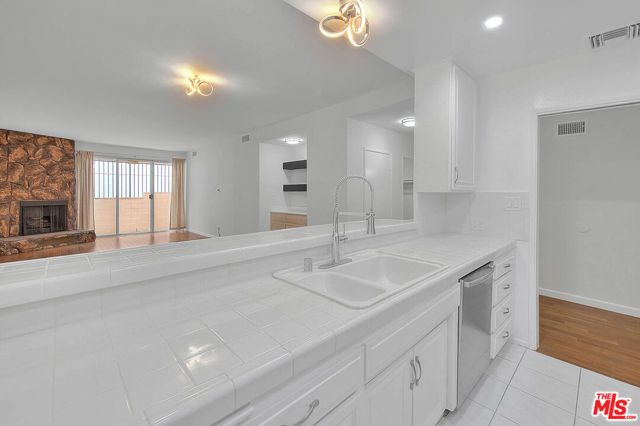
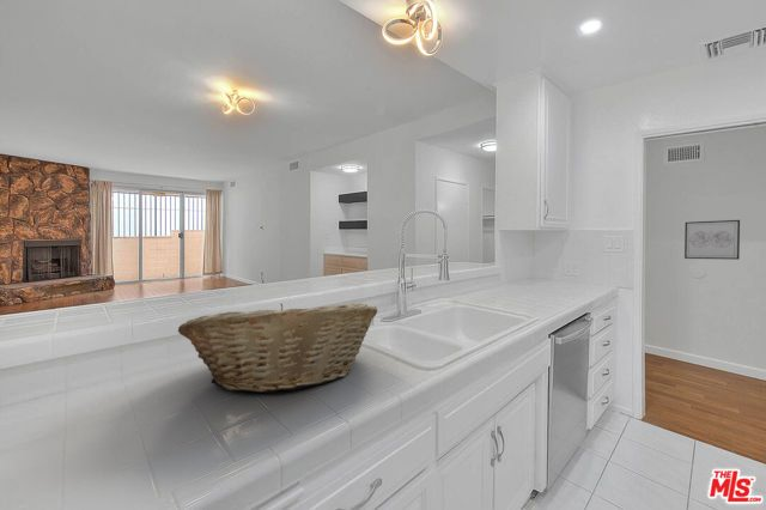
+ wall art (711, 239)
+ fruit basket (286, 335)
